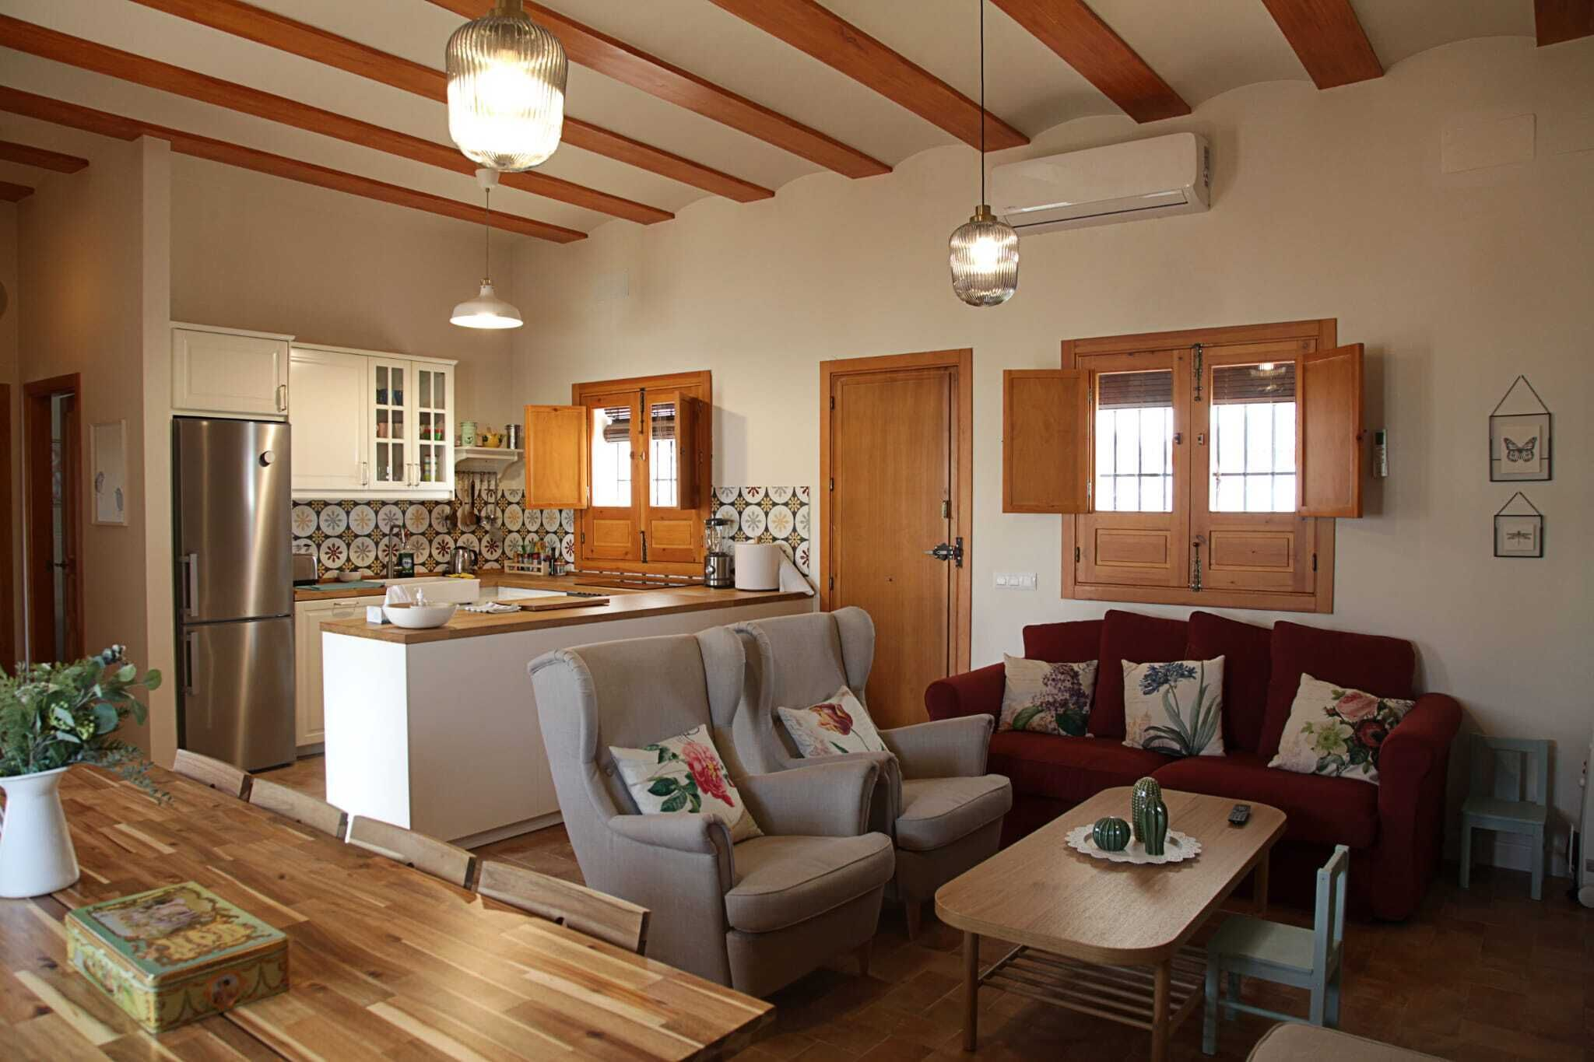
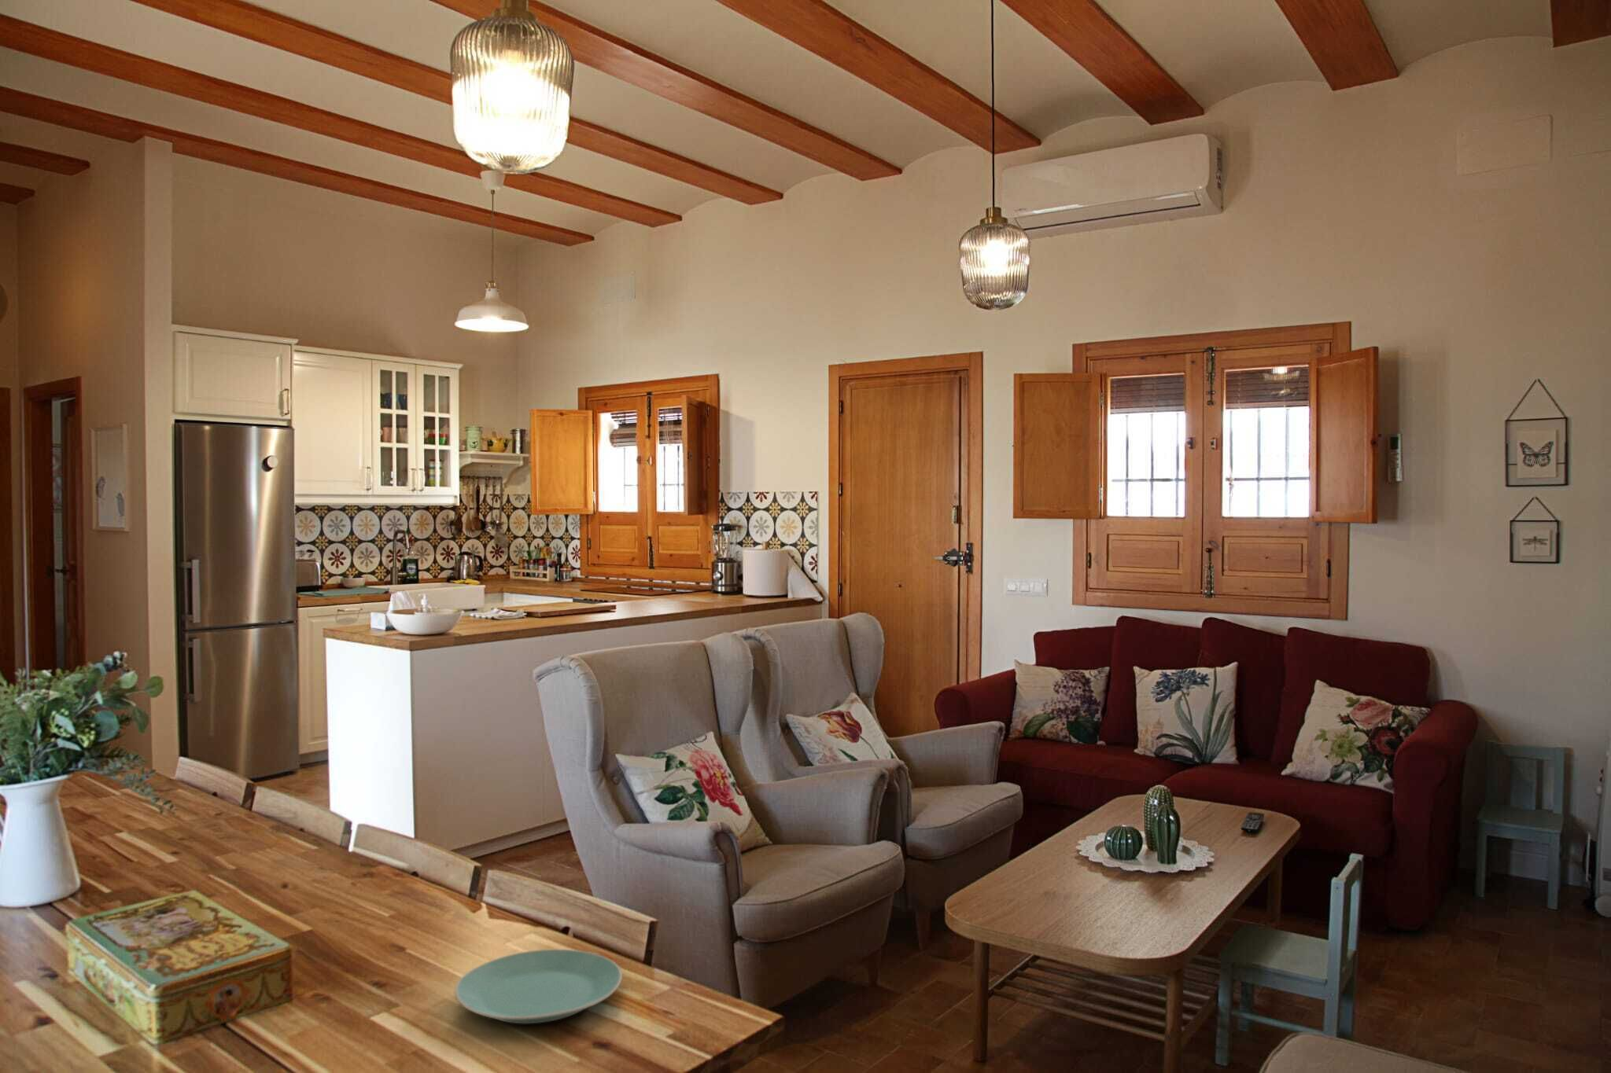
+ plate (540, 989)
